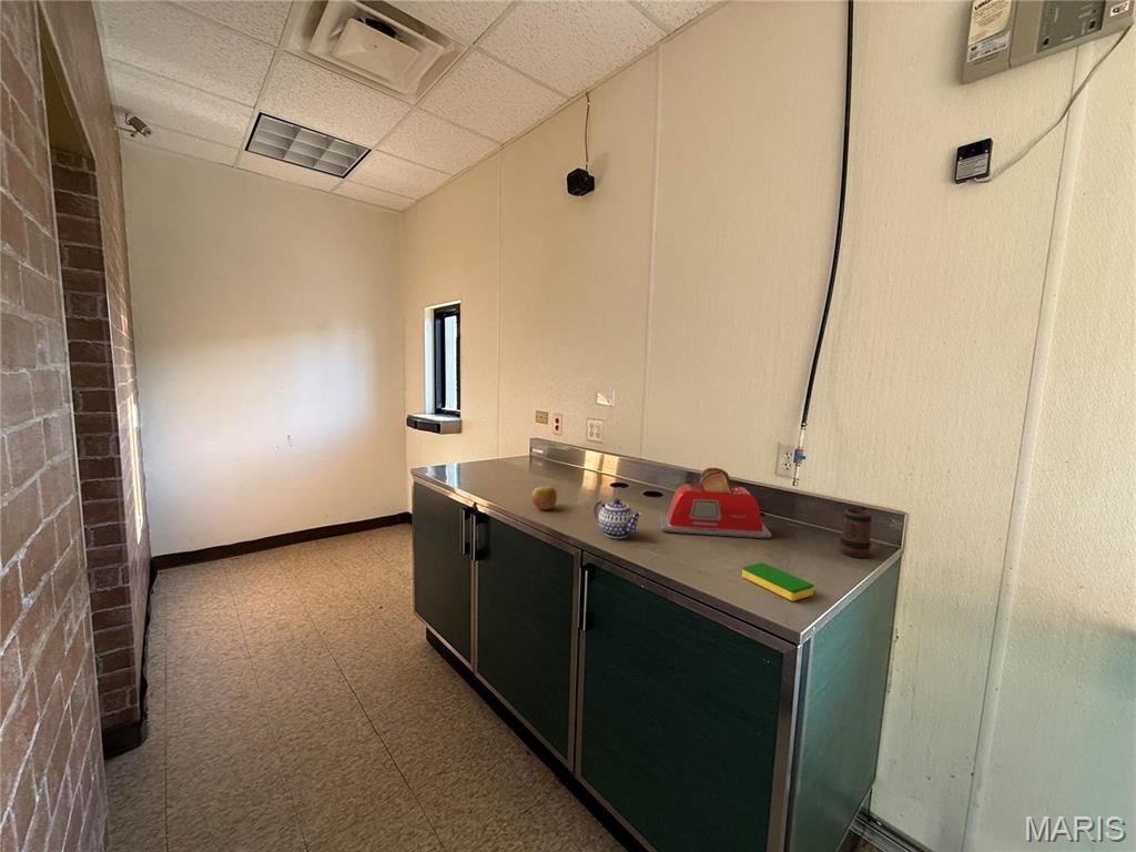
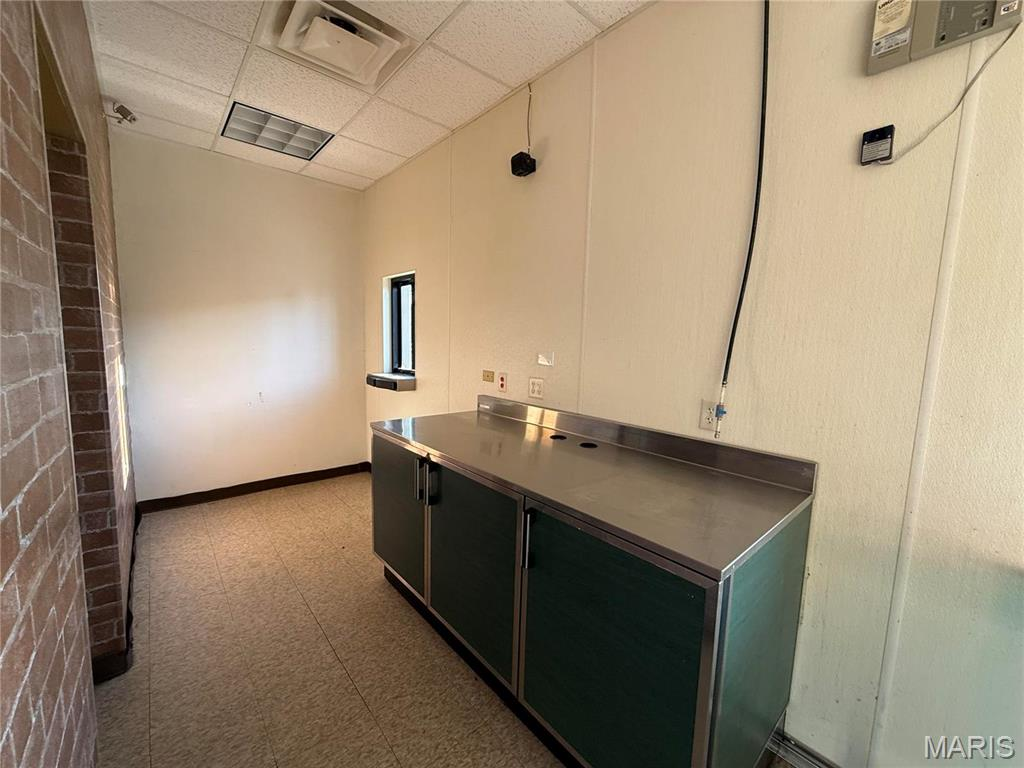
- teapot (617, 516)
- mug (858, 530)
- dish sponge (775, 580)
- toaster (714, 498)
- apple (544, 497)
